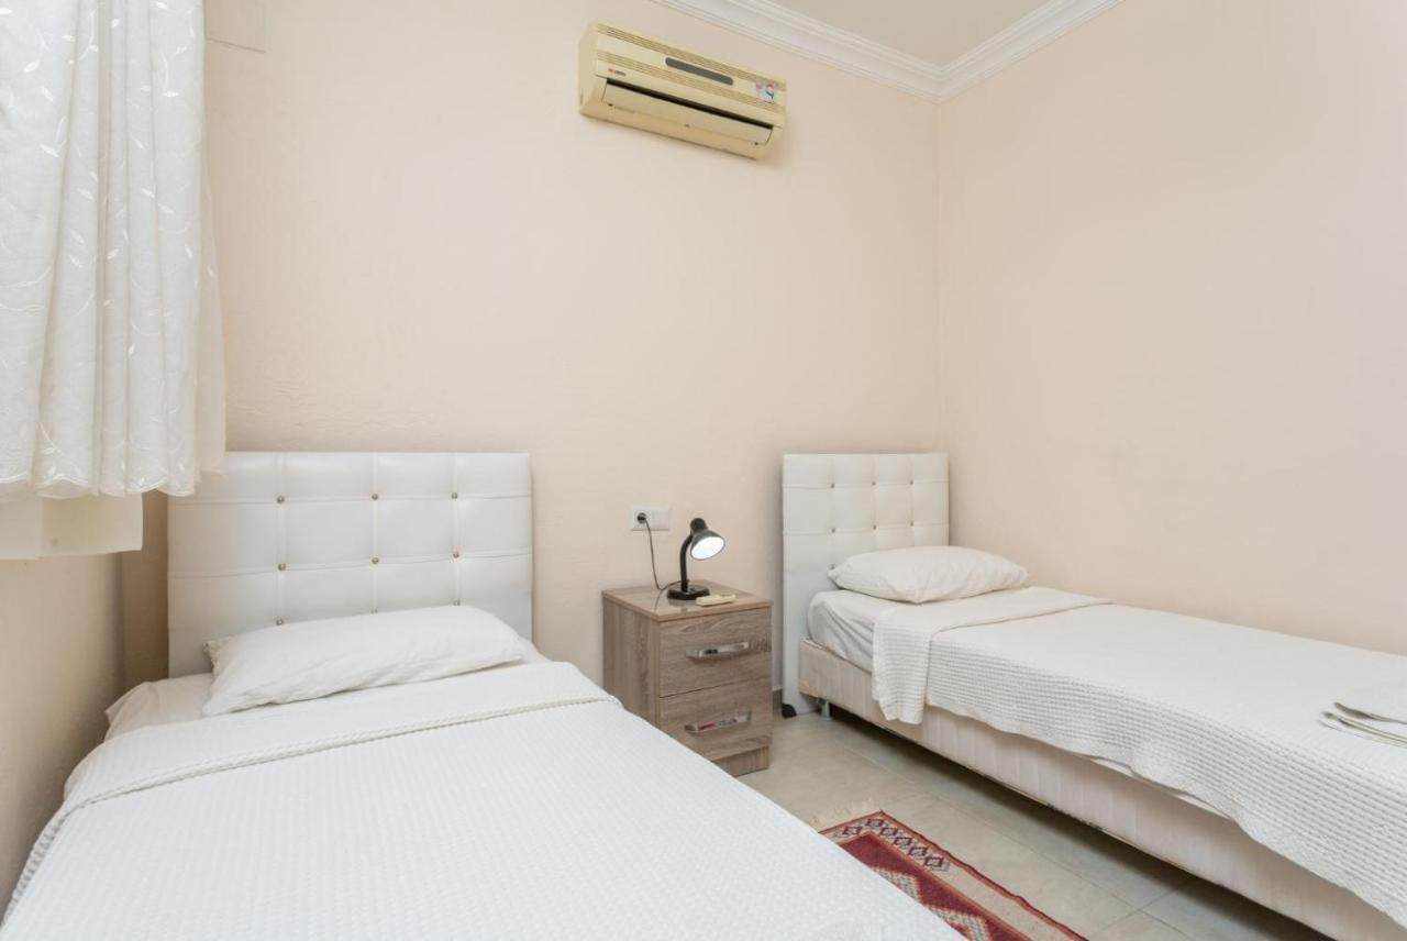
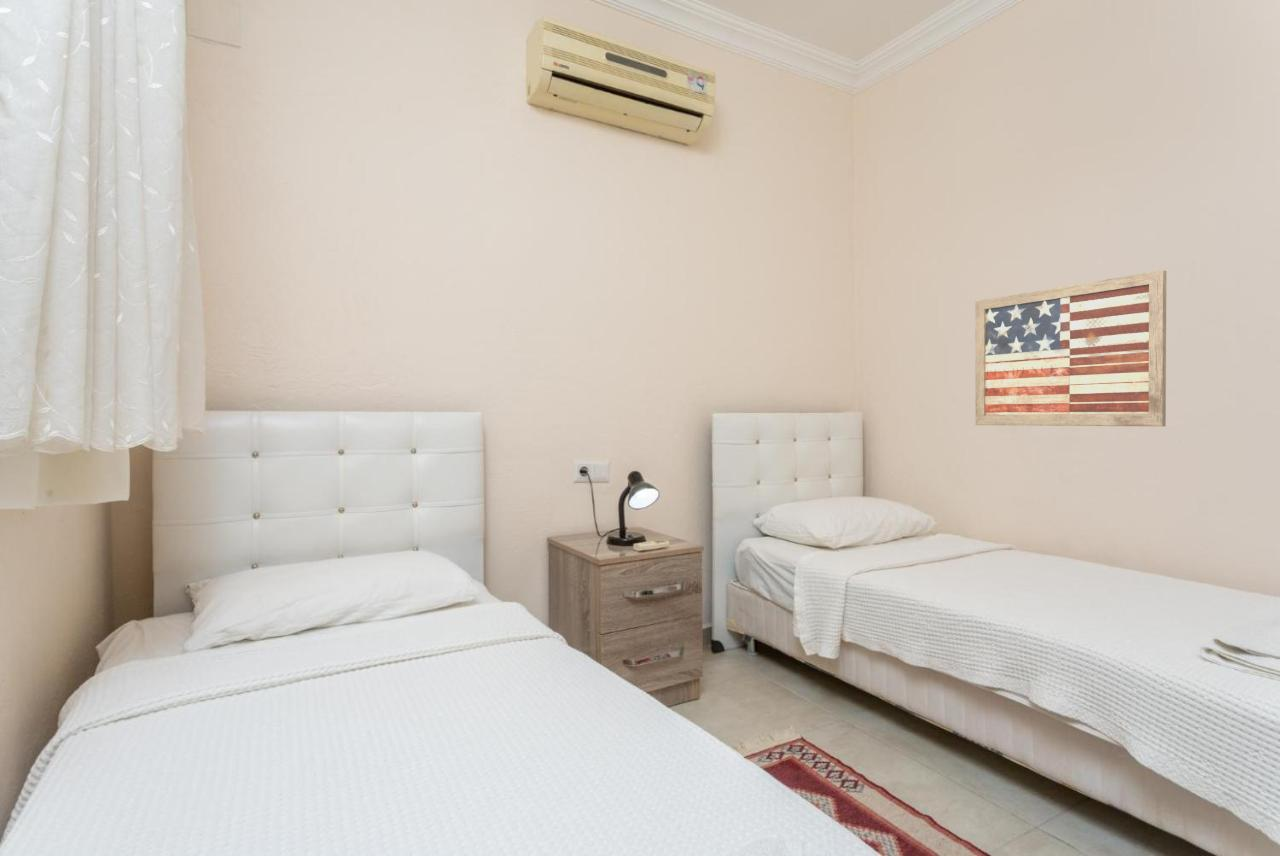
+ wall art (1059, 356)
